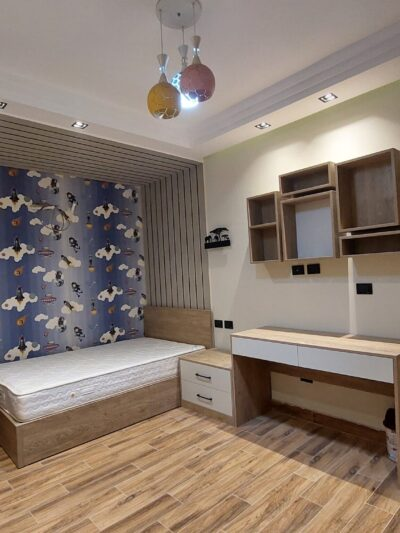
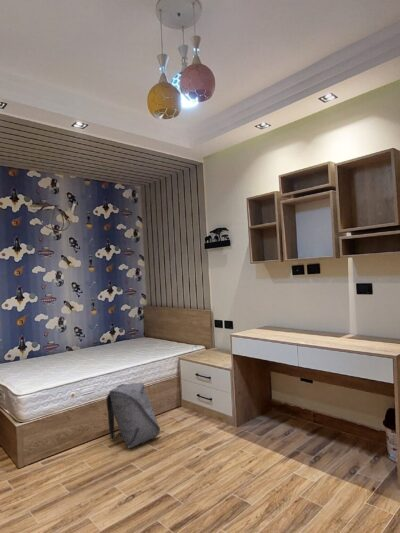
+ backpack (132, 412)
